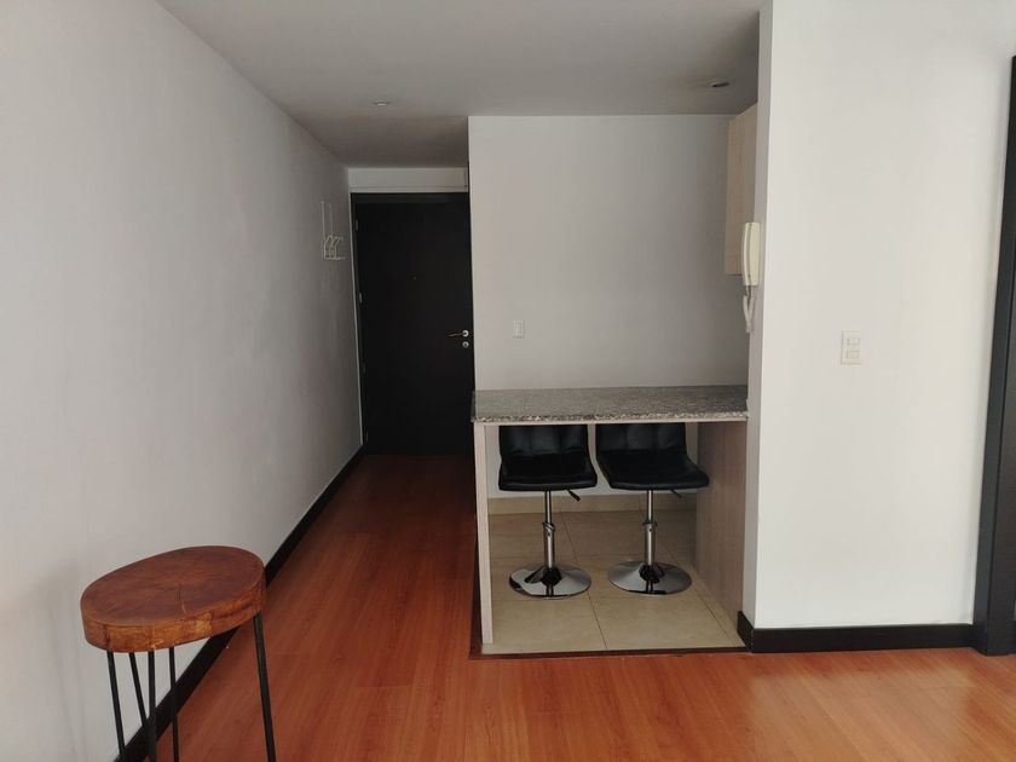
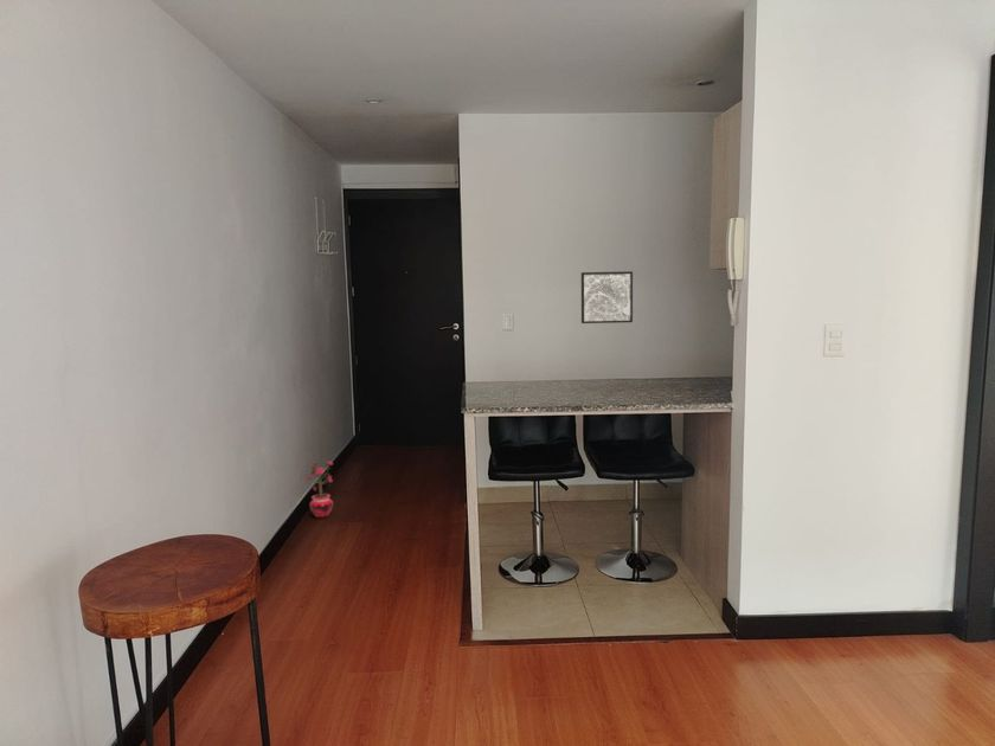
+ potted plant (319, 488)
+ wall art (606, 297)
